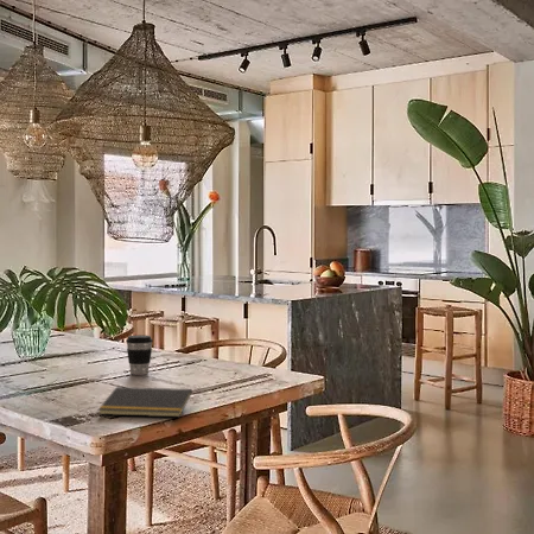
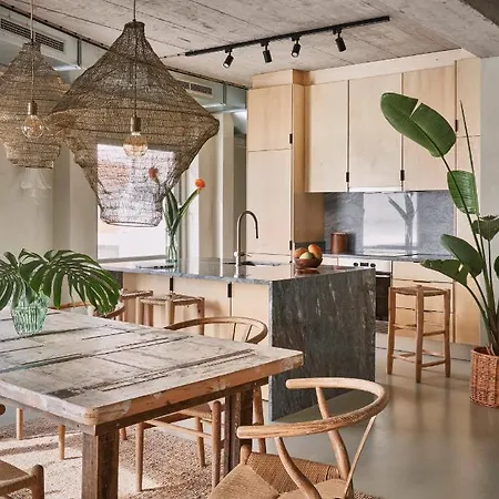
- notepad (146, 401)
- coffee cup (139, 354)
